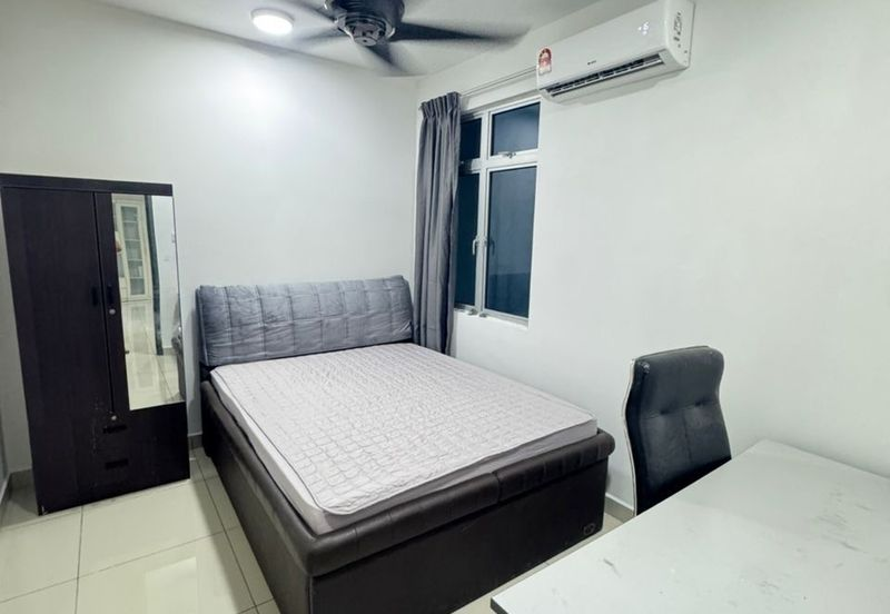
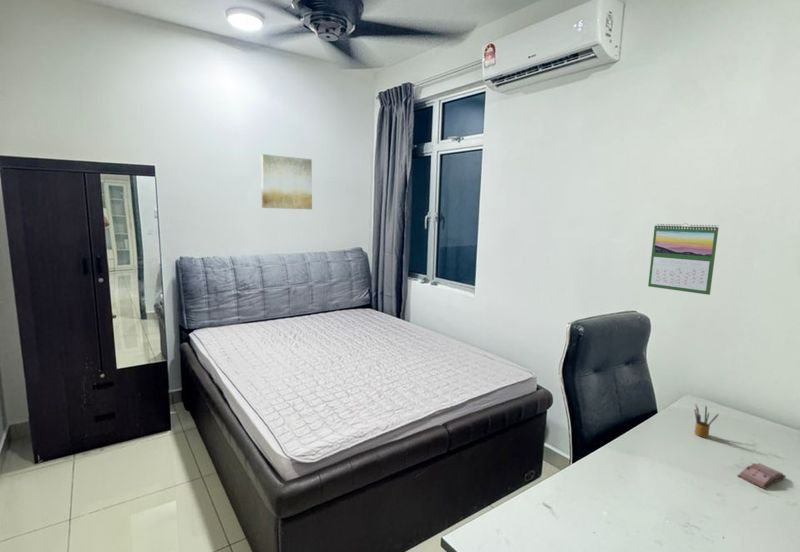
+ wall art (287, 183)
+ calendar (681, 257)
+ pencil box (704, 422)
+ book (762, 473)
